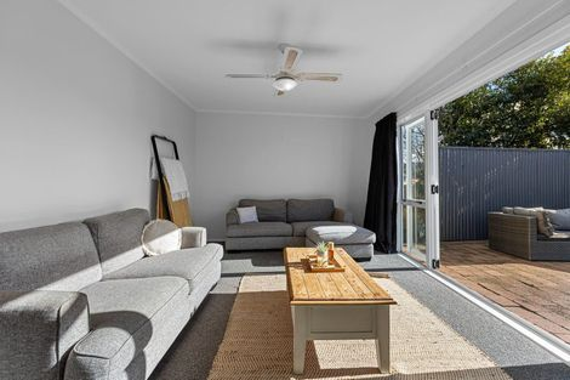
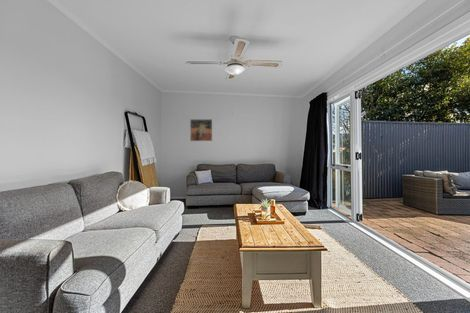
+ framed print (201, 130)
